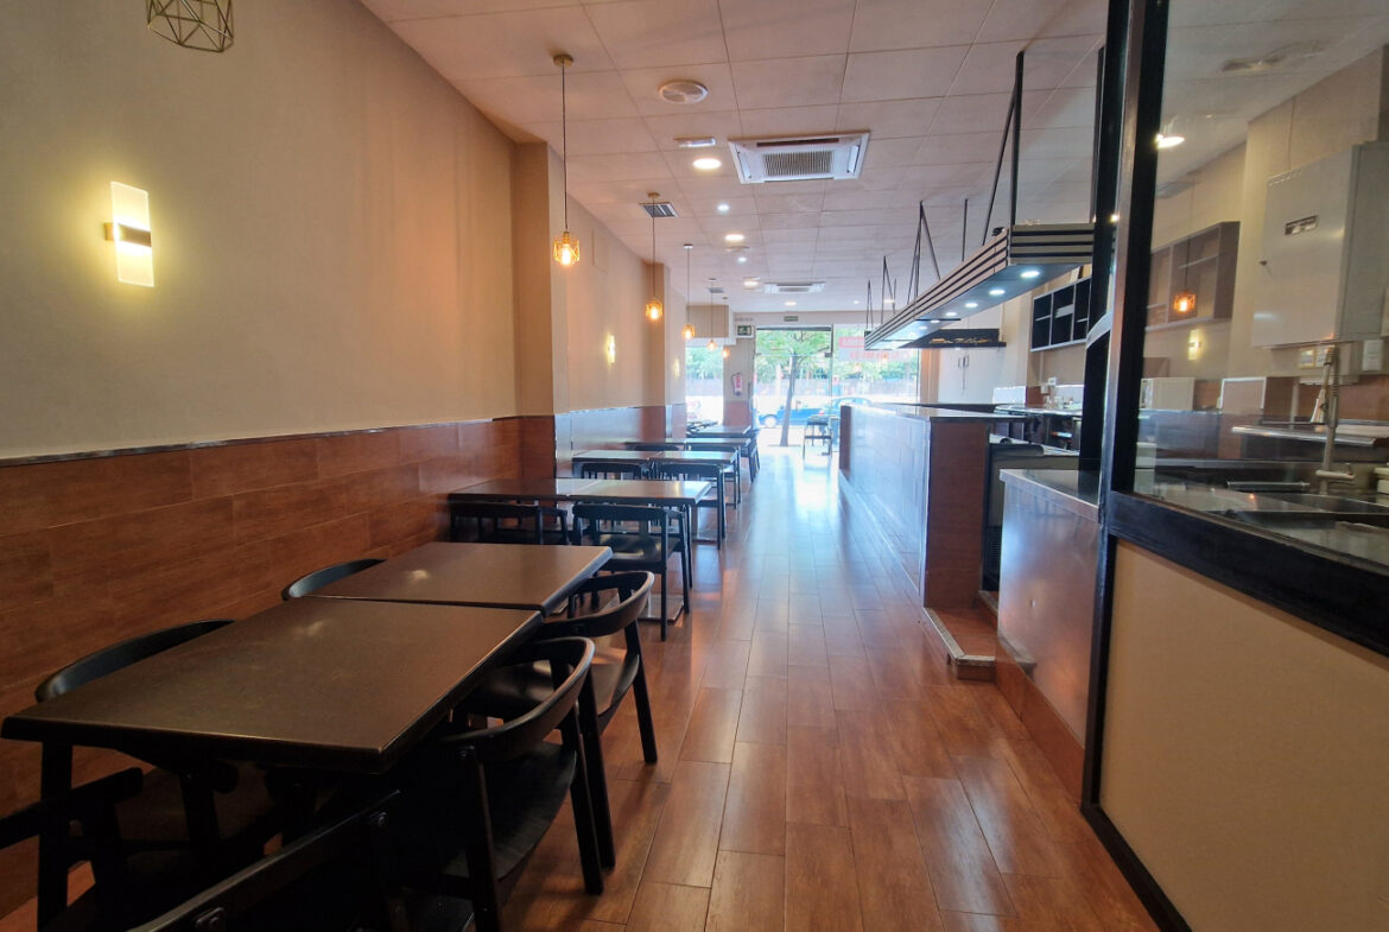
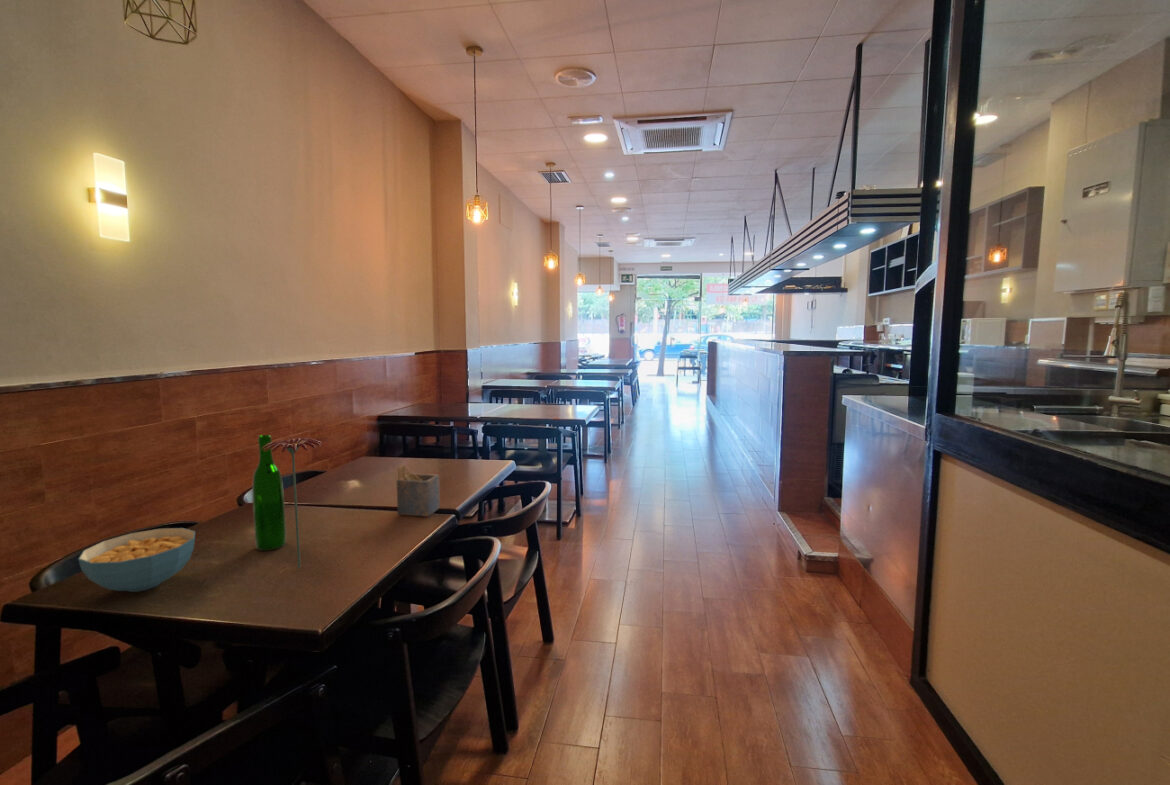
+ napkin holder (417, 488)
+ cereal bowl (142, 564)
+ flower (295, 504)
+ wine bottle (268, 491)
